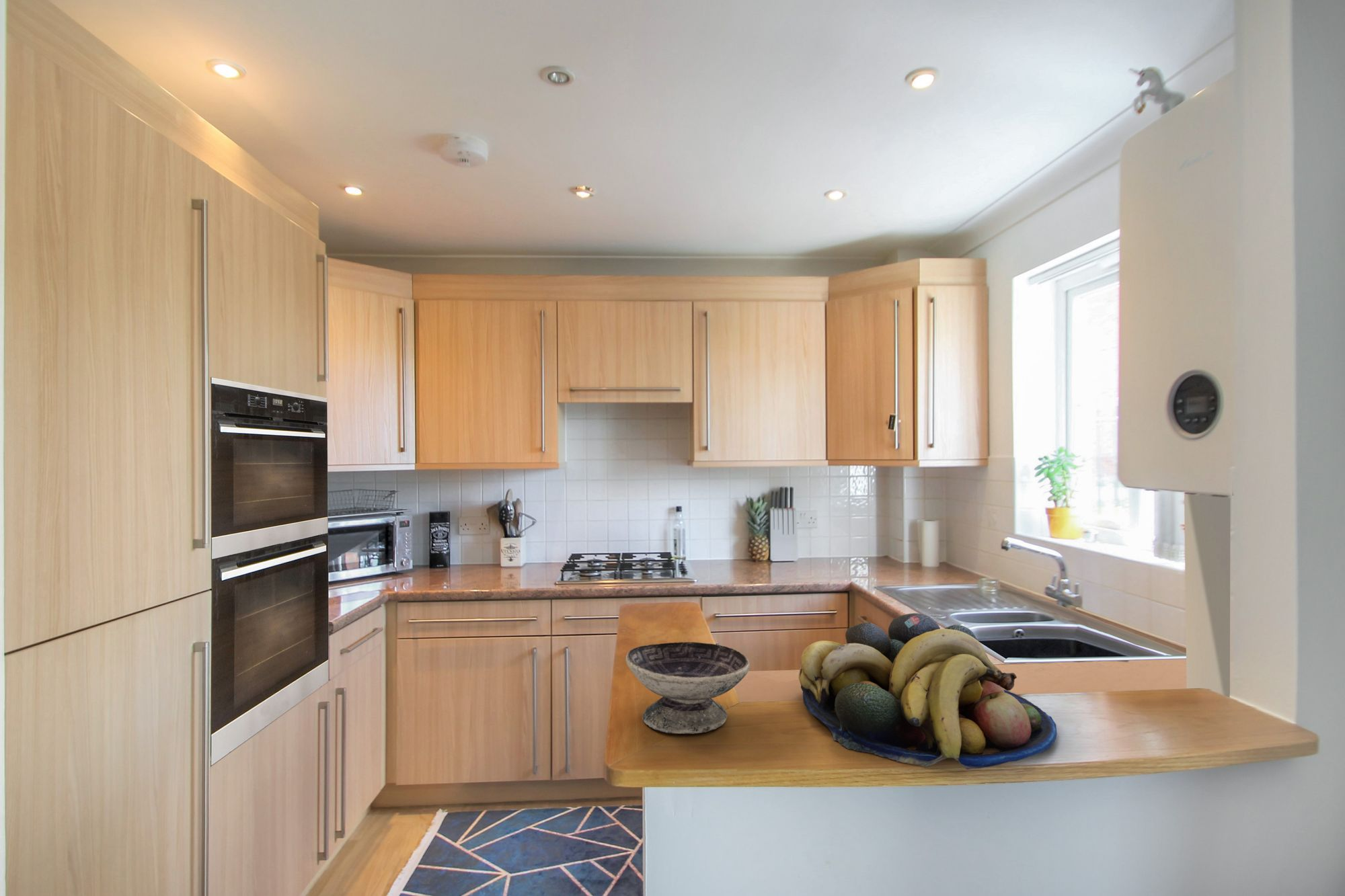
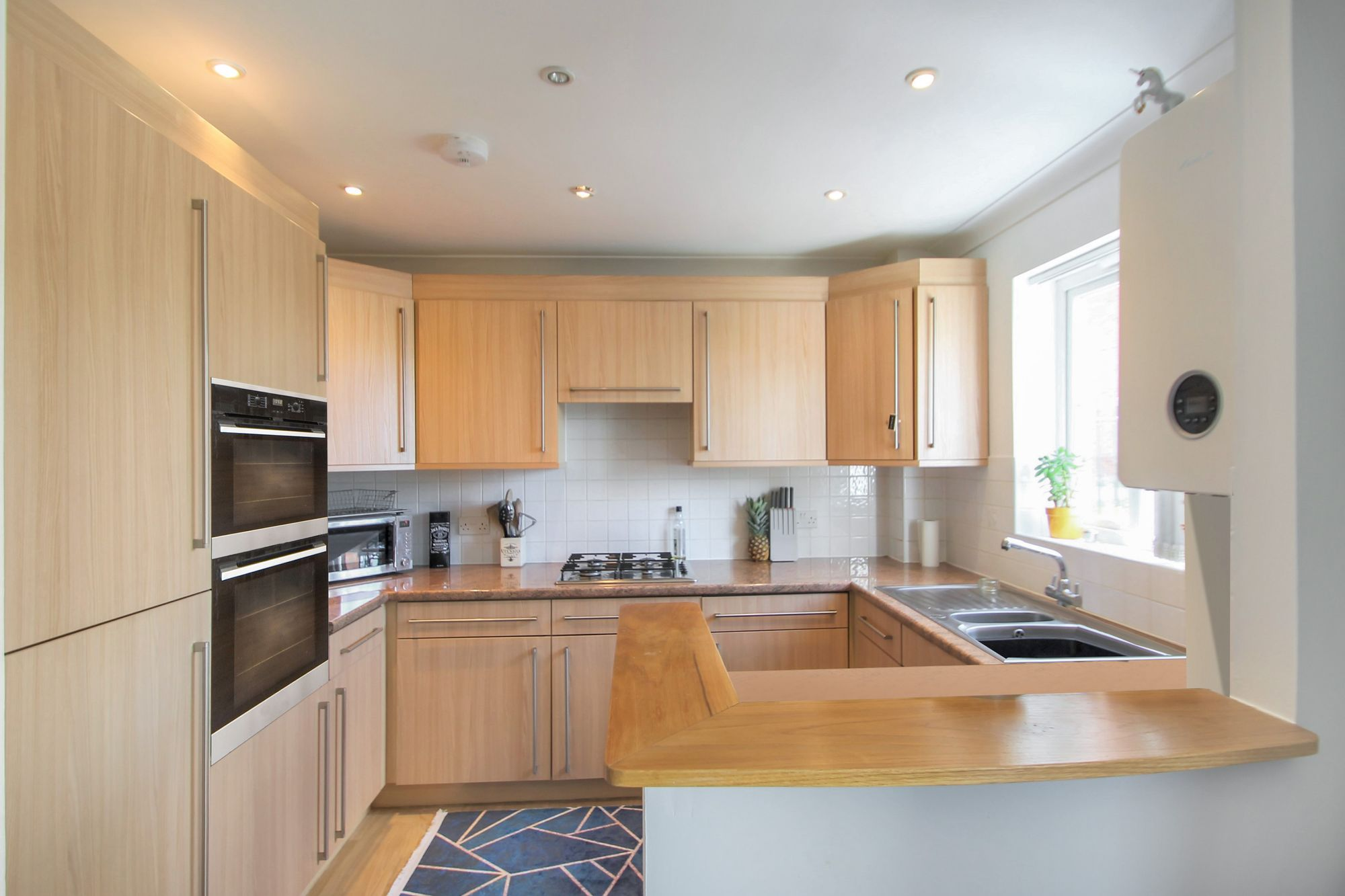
- fruit bowl (922, 669)
- bowl (687, 684)
